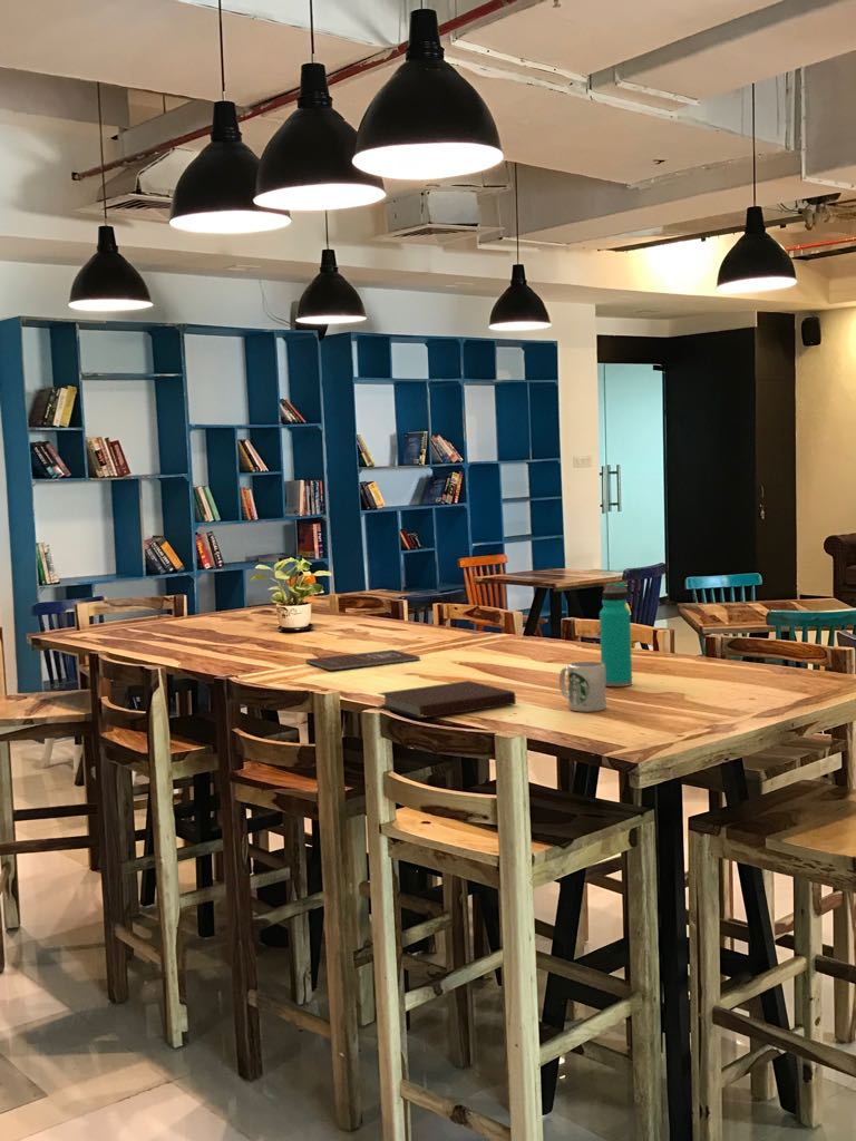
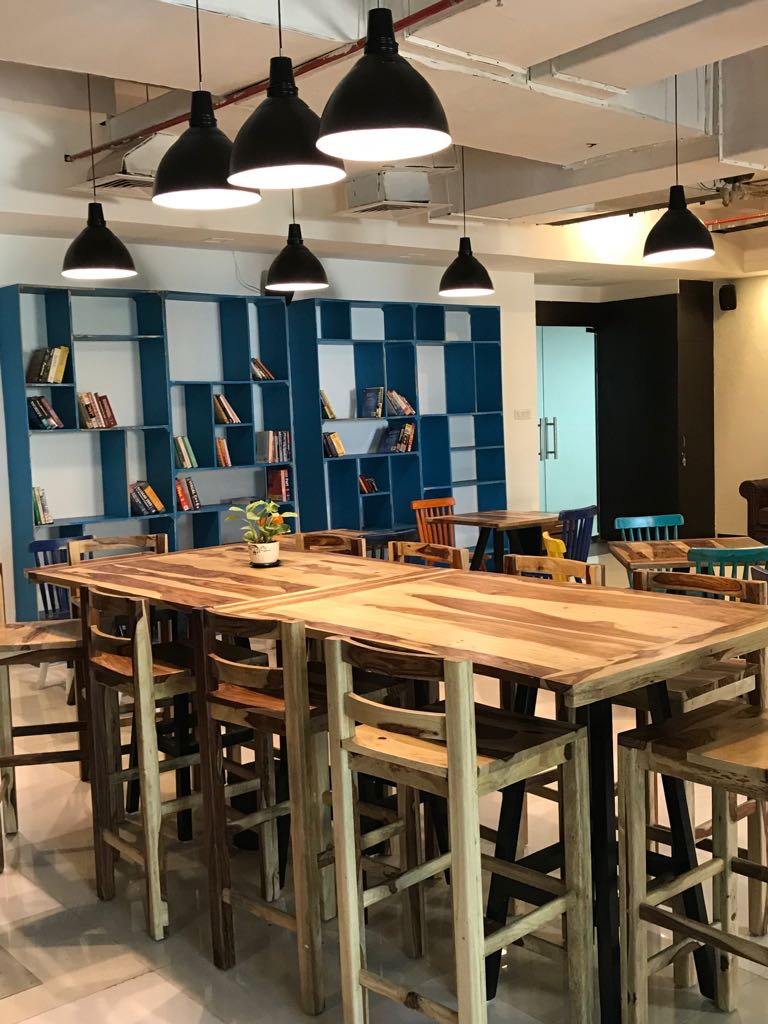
- notebook (446, 699)
- book (362, 659)
- mug (580, 685)
- water bottle (615, 633)
